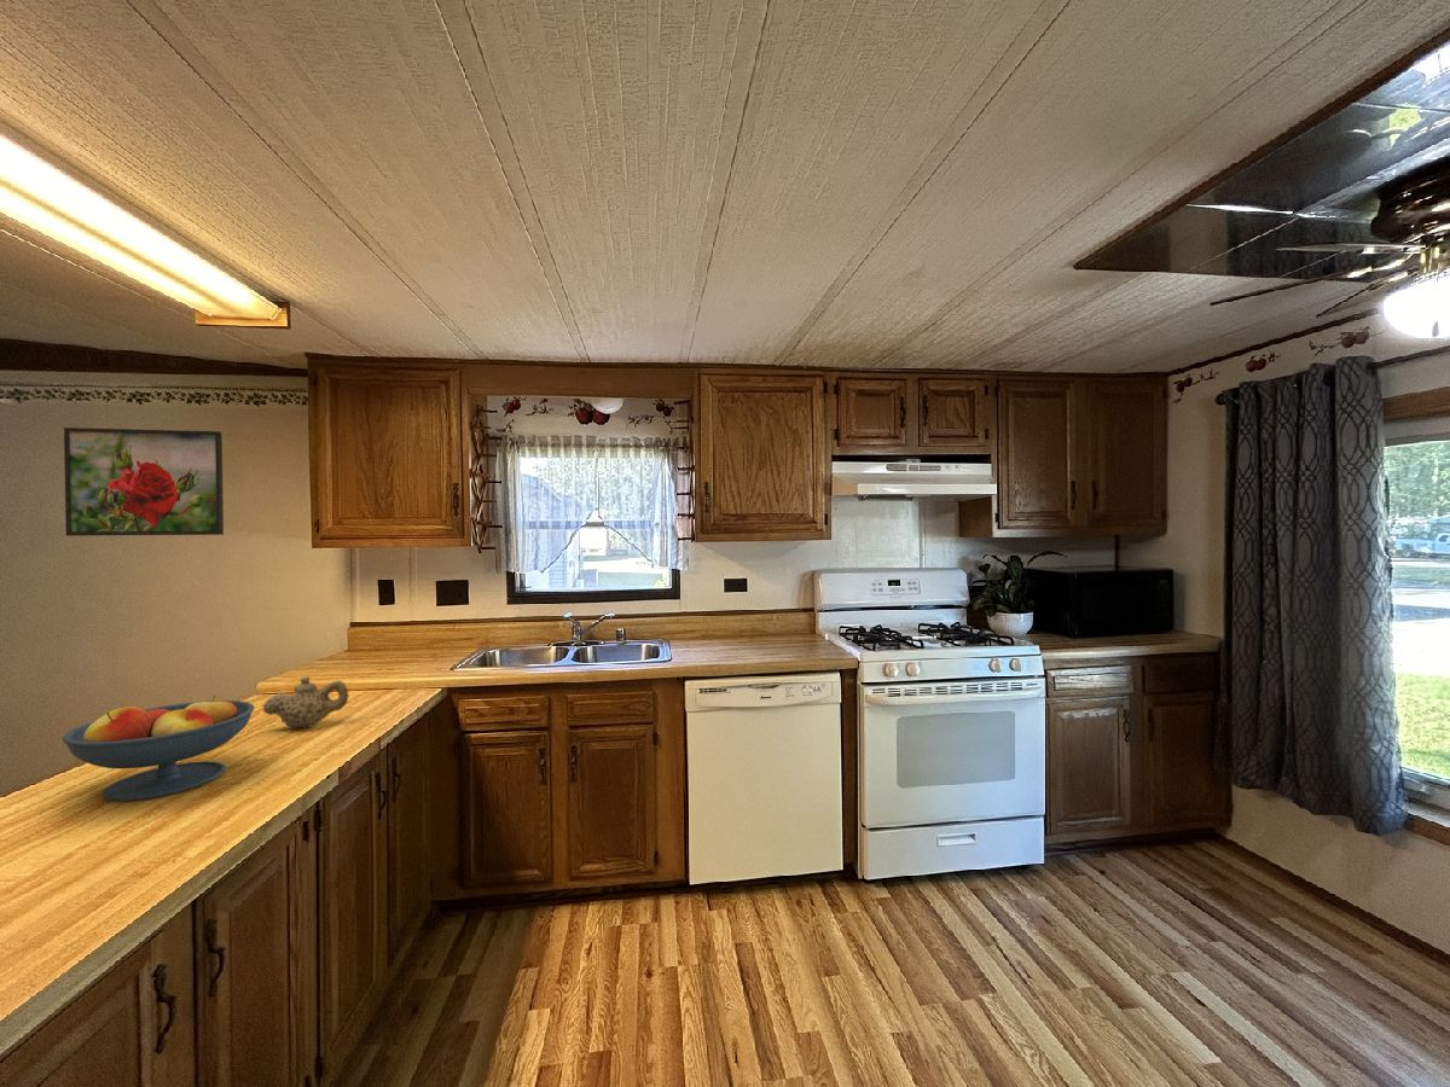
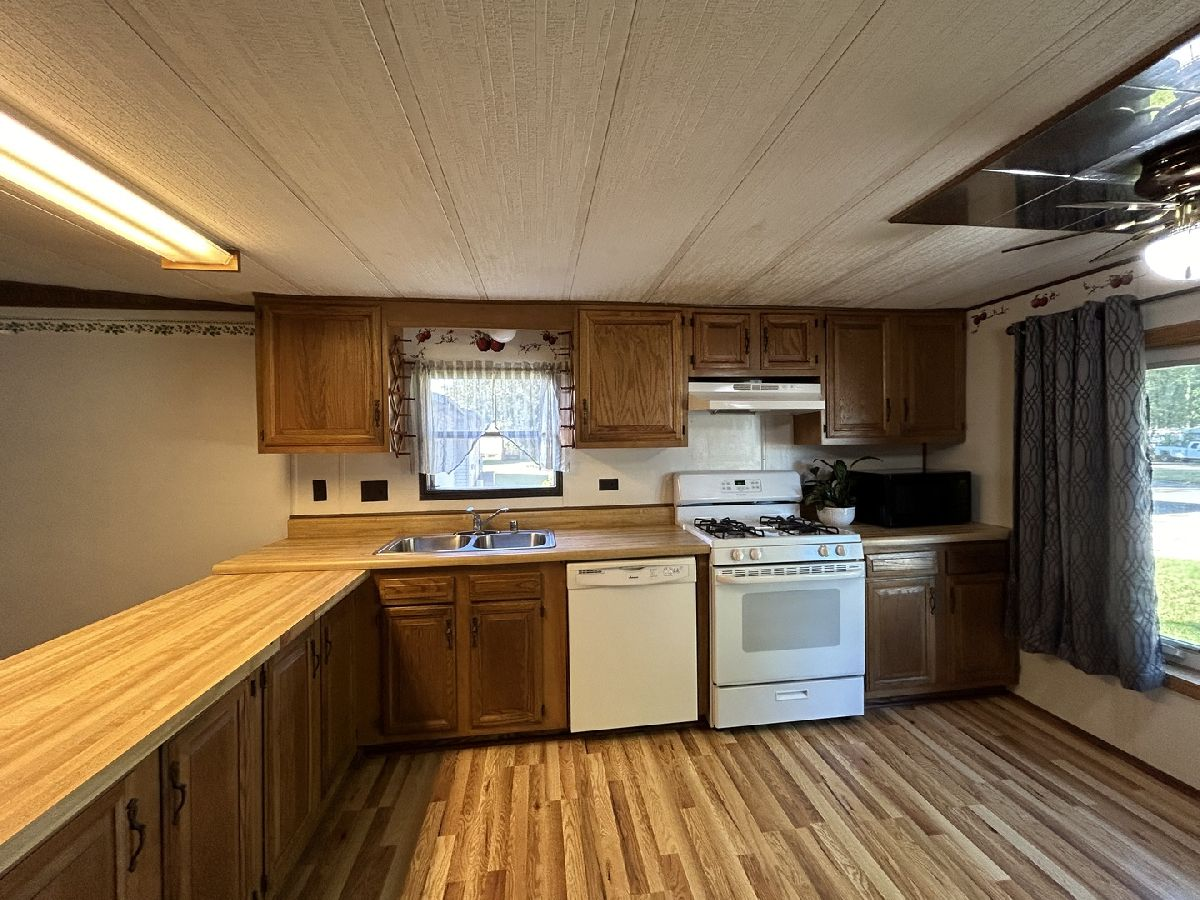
- teapot (307, 701)
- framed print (145, 482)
- fruit bowl (166, 739)
